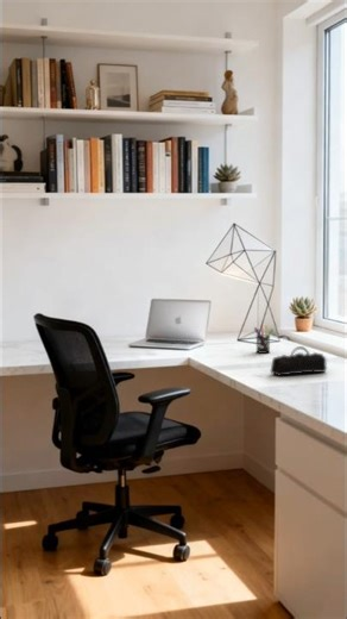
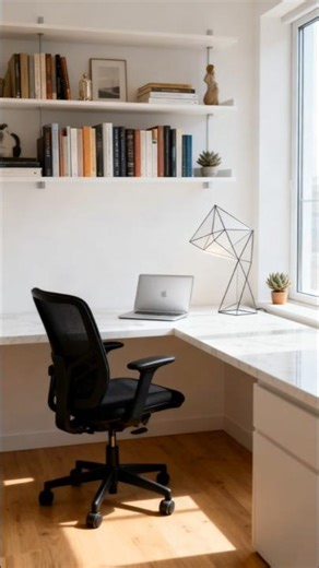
- pen holder (264, 338)
- pencil case (298, 359)
